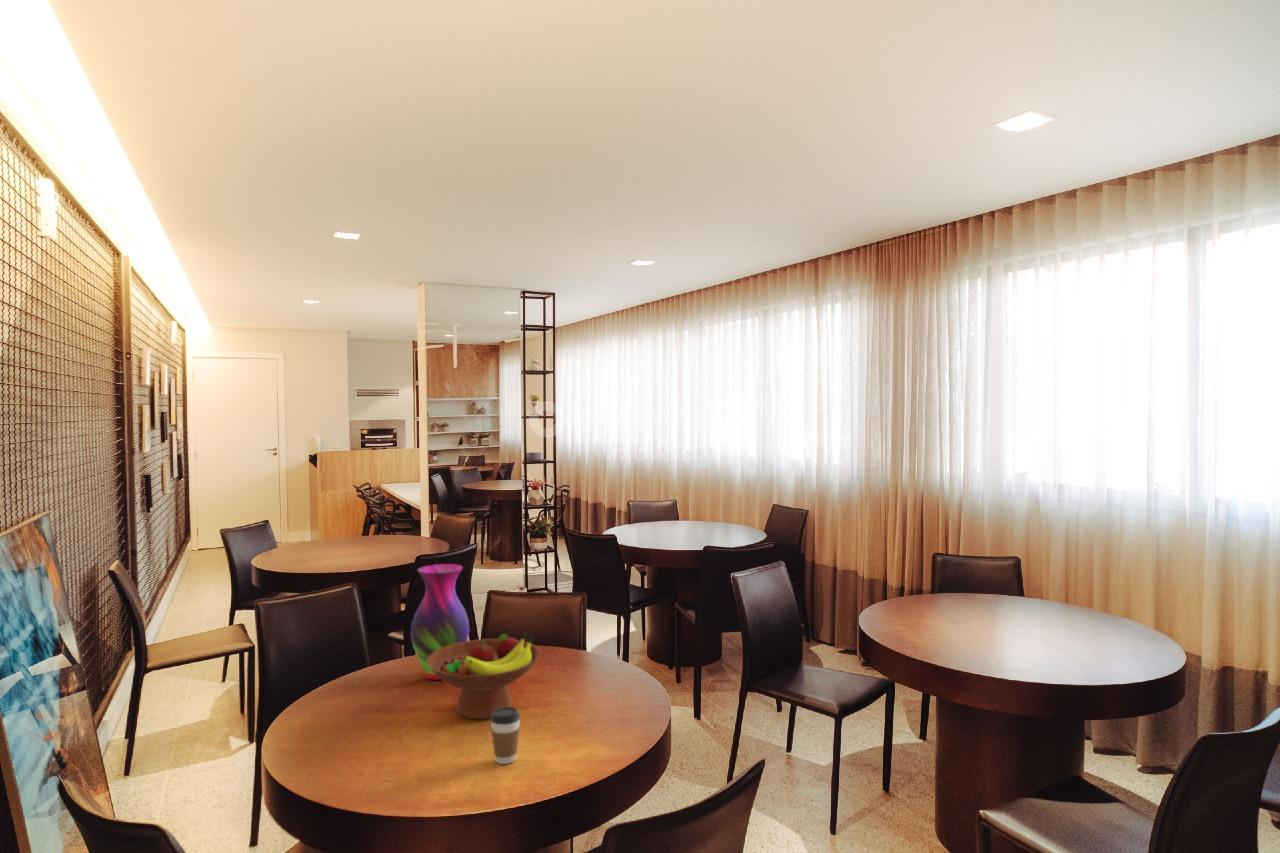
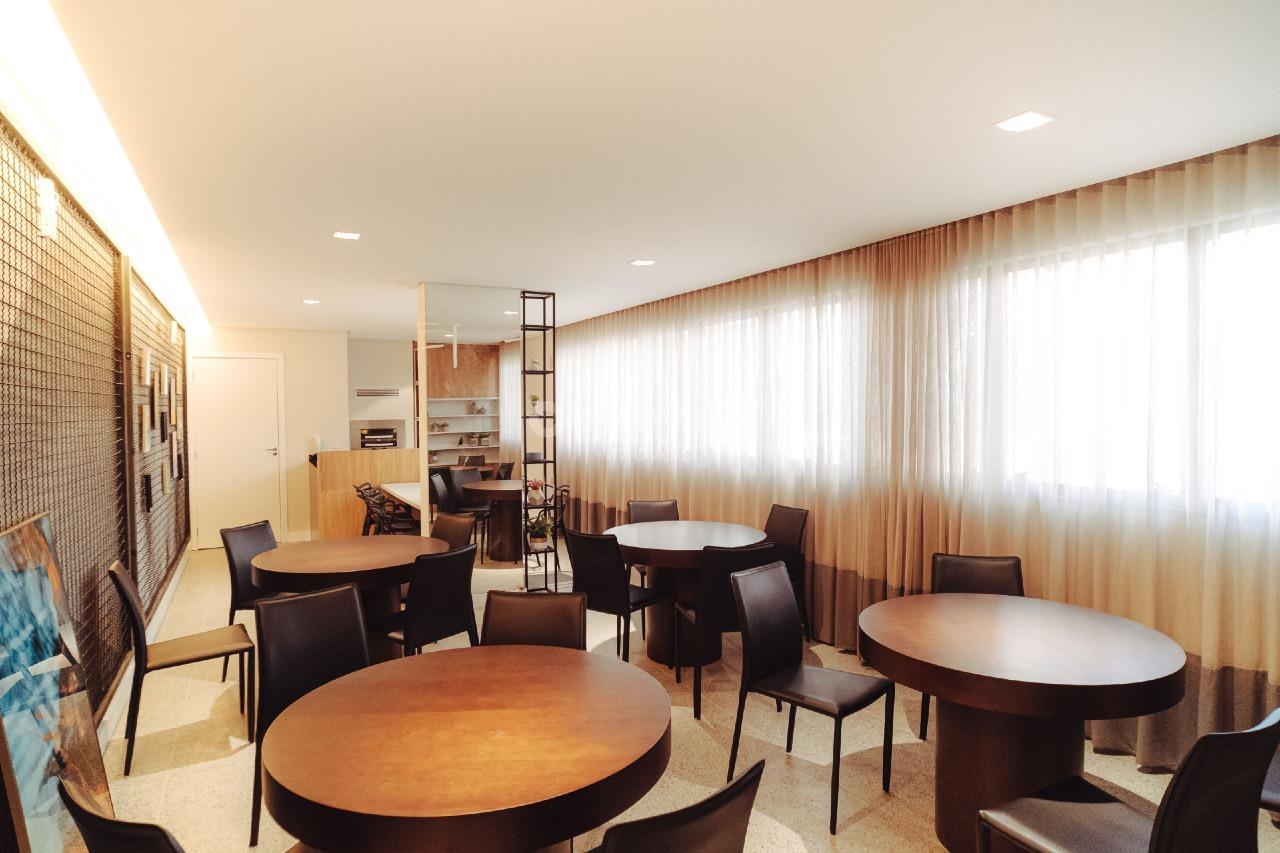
- coffee cup (505, 735)
- vase (440, 621)
- fruit bowl (484, 671)
